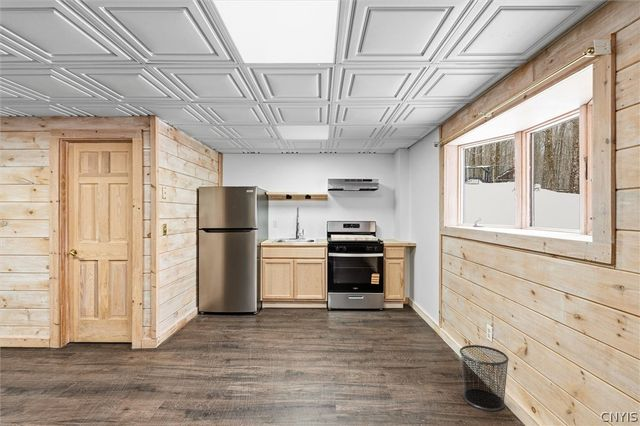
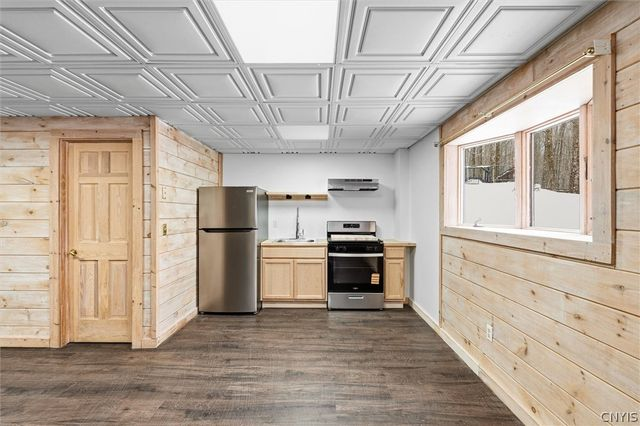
- waste bin (483, 376)
